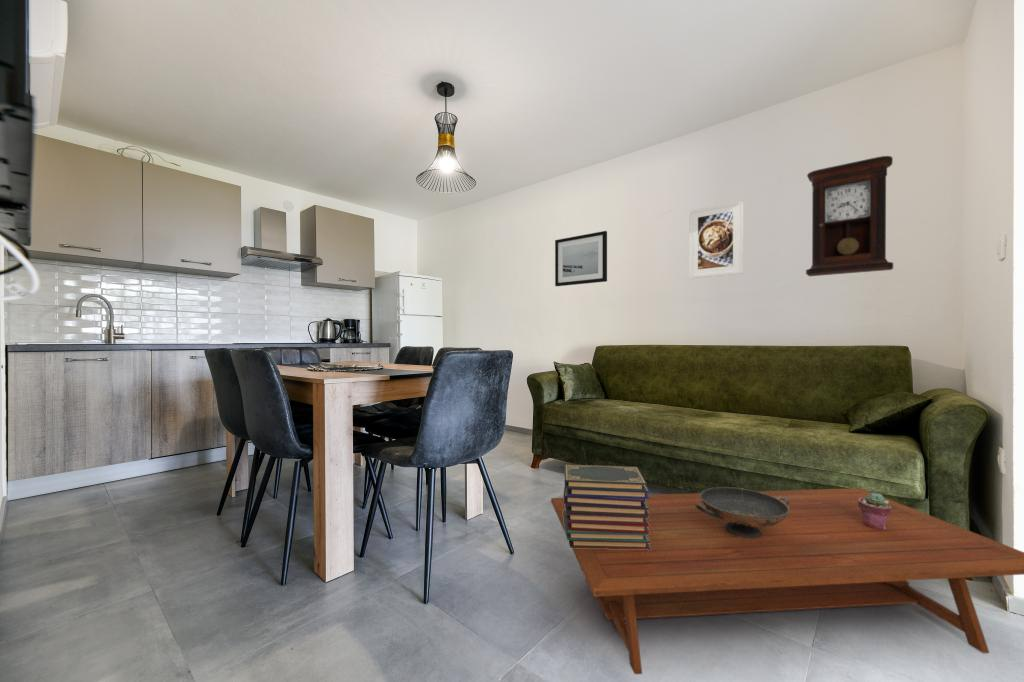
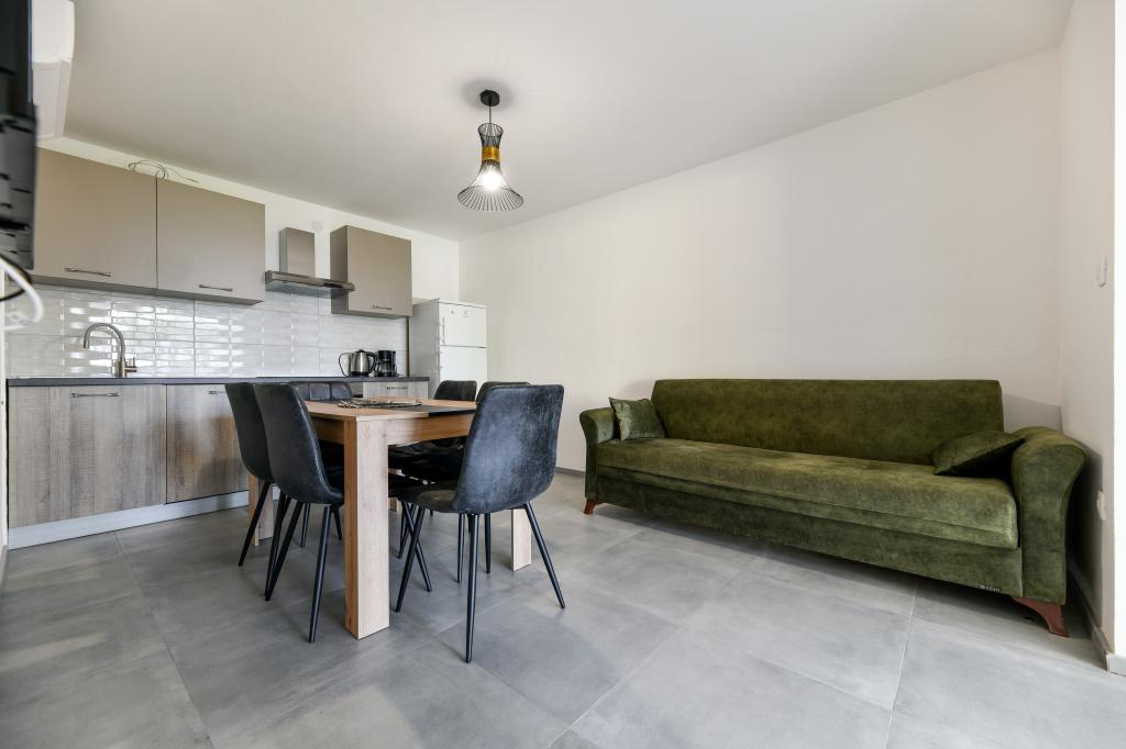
- wall art (580, 259)
- coffee table (760, 567)
- book stack (603, 504)
- potted succulent (874, 508)
- pendulum clock (847, 219)
- decorative bowl (742, 515)
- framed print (715, 241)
